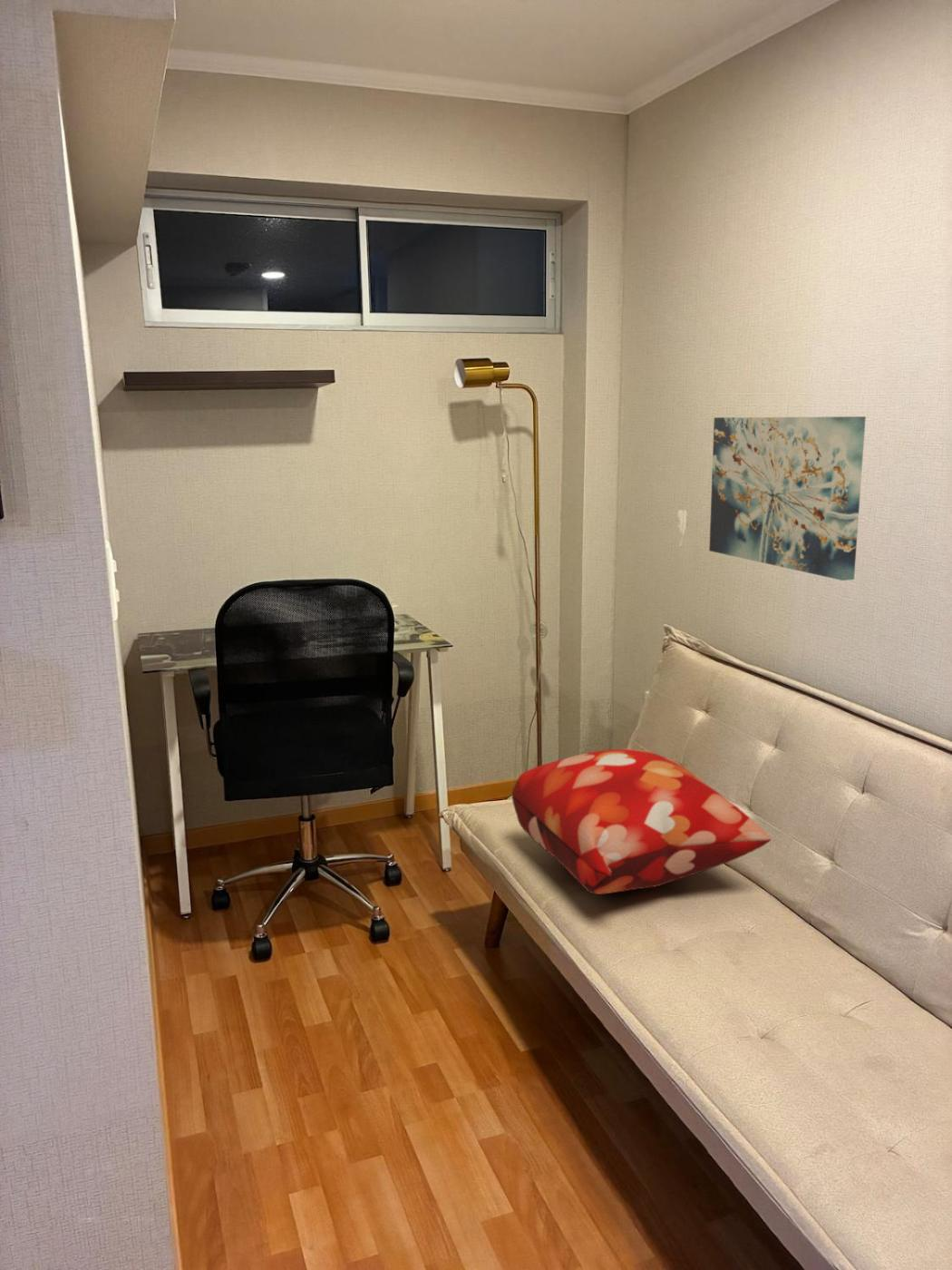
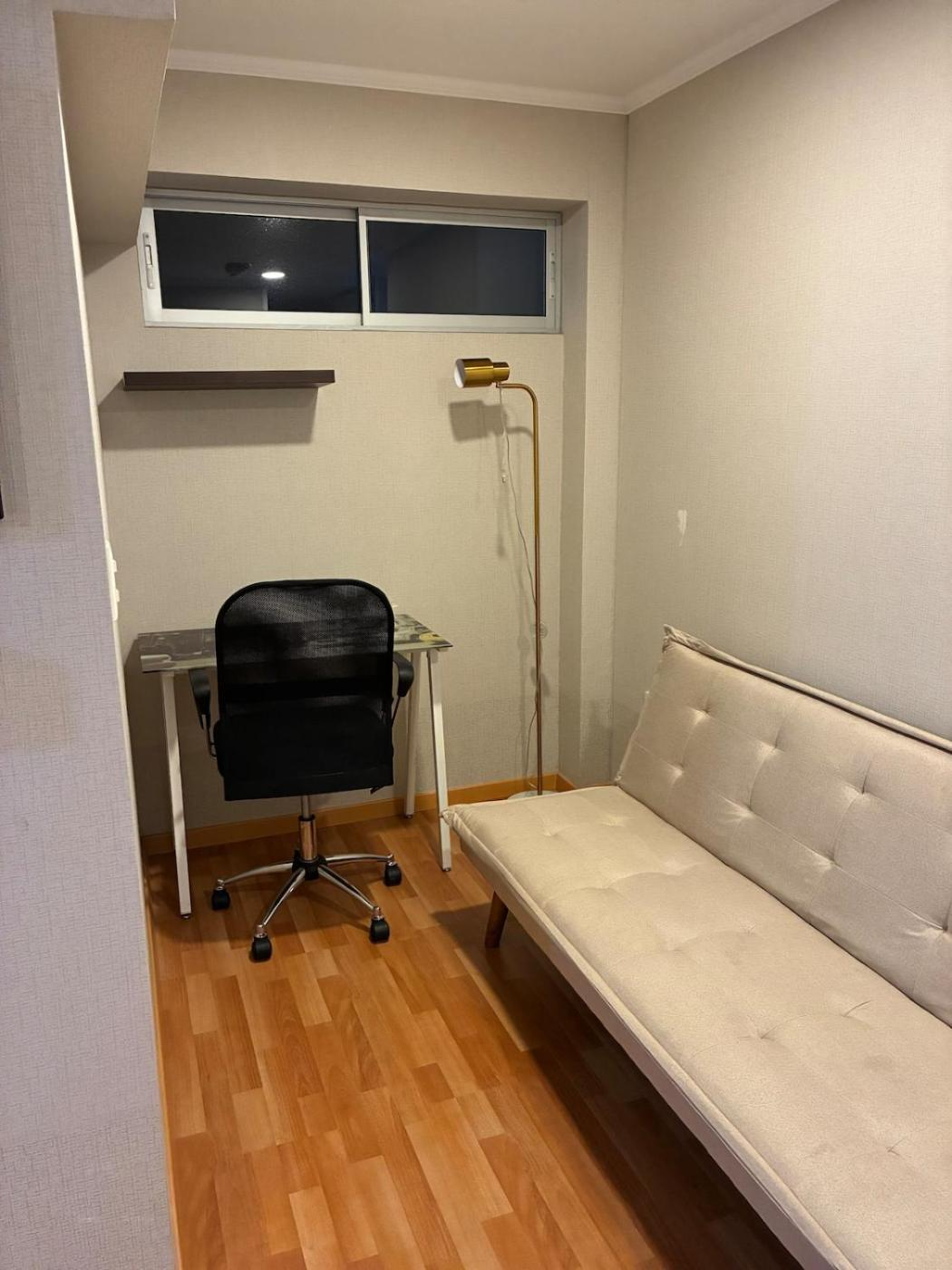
- wall art (778, 492)
- decorative pillow (632, 816)
